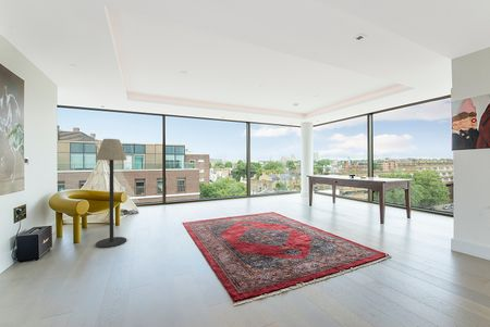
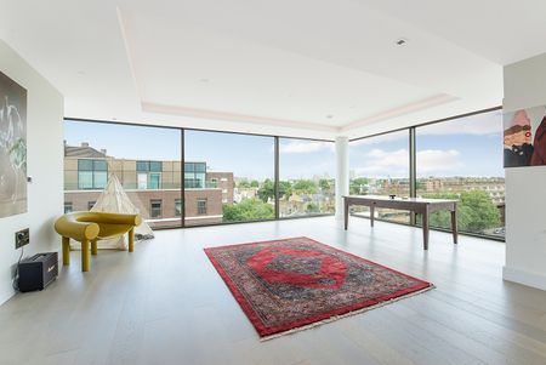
- floor lamp (111, 190)
